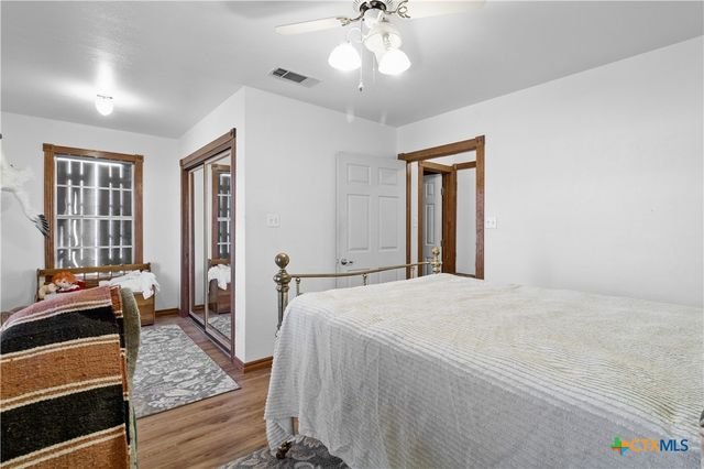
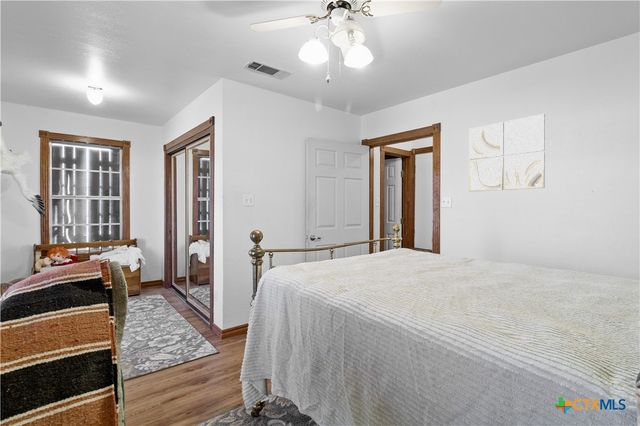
+ wall art (504, 157)
